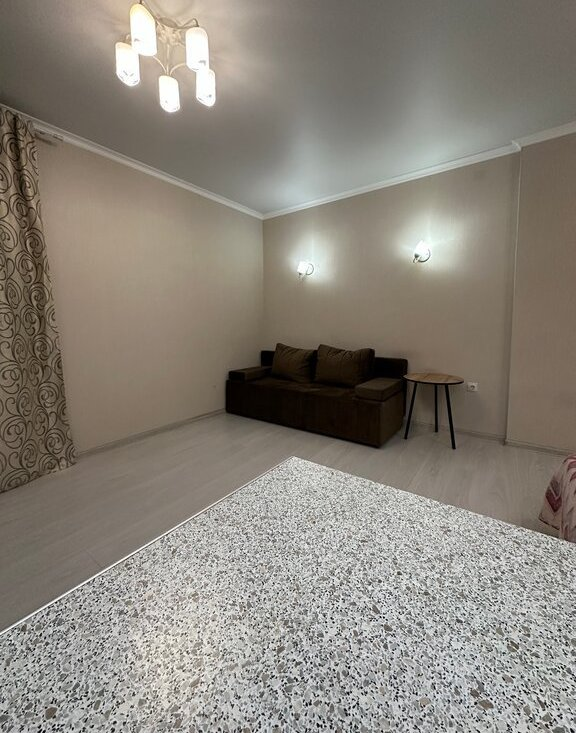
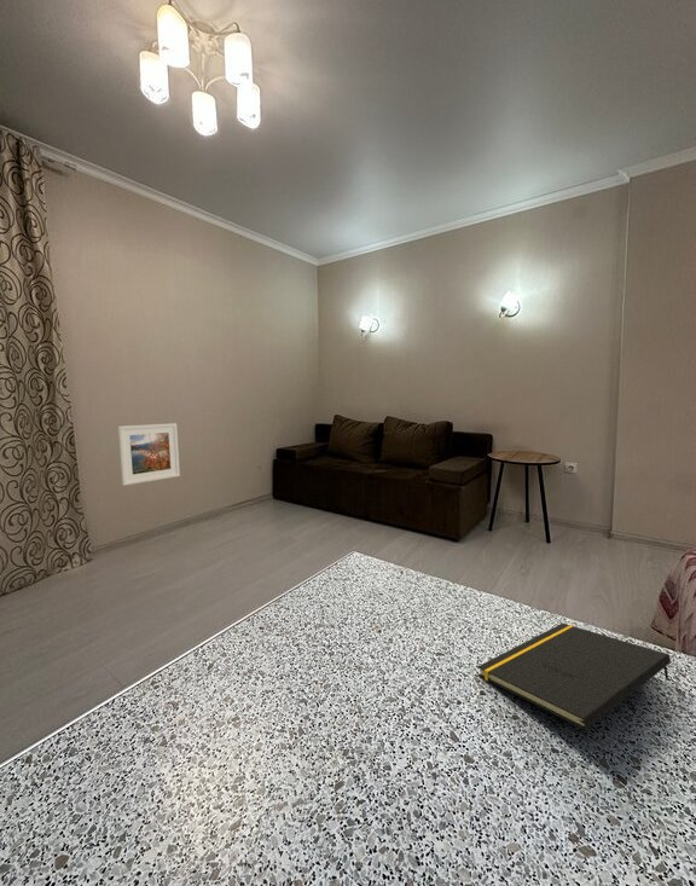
+ notepad (572, 665)
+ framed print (150, 452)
